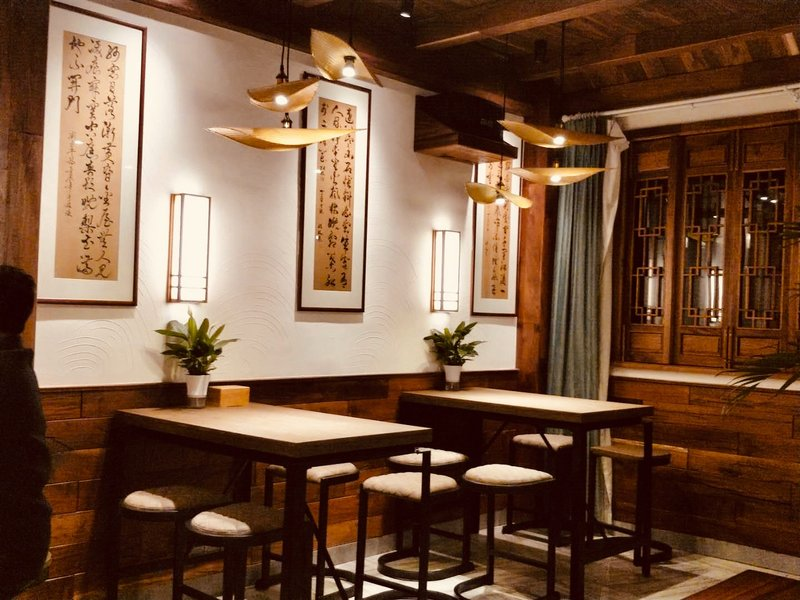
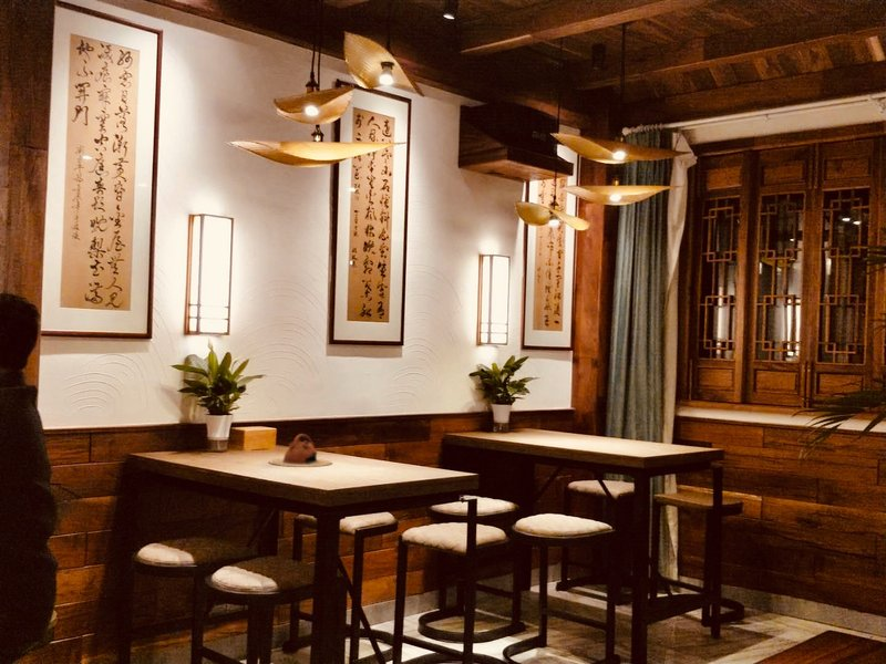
+ teapot (300, 448)
